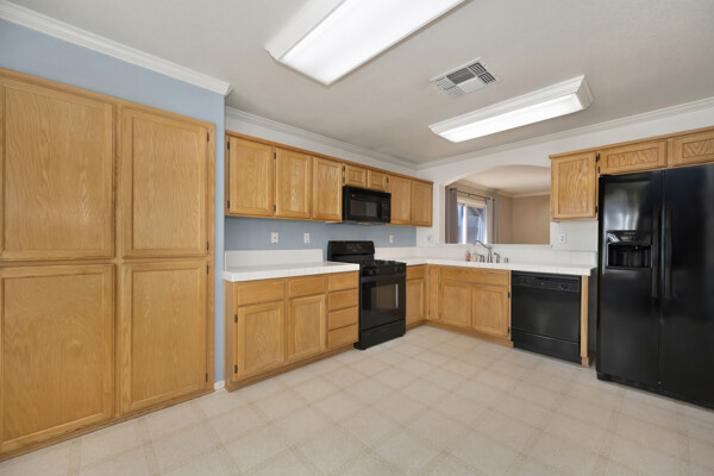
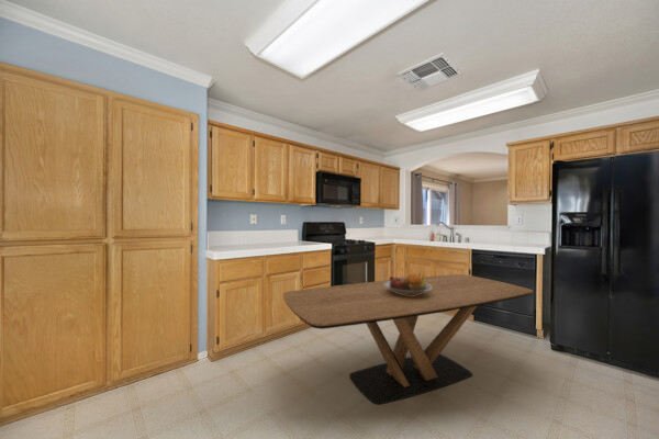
+ dining table (411, 333)
+ fruit bowl (407, 283)
